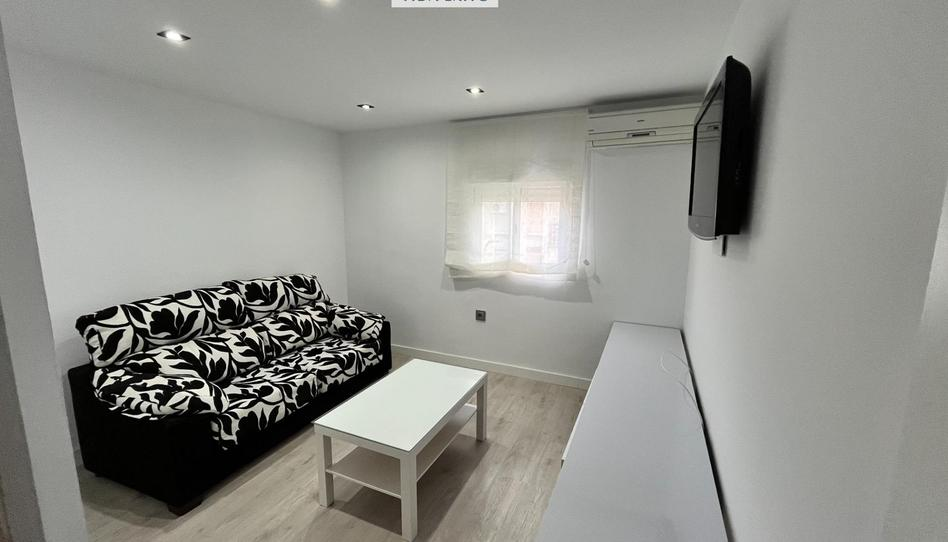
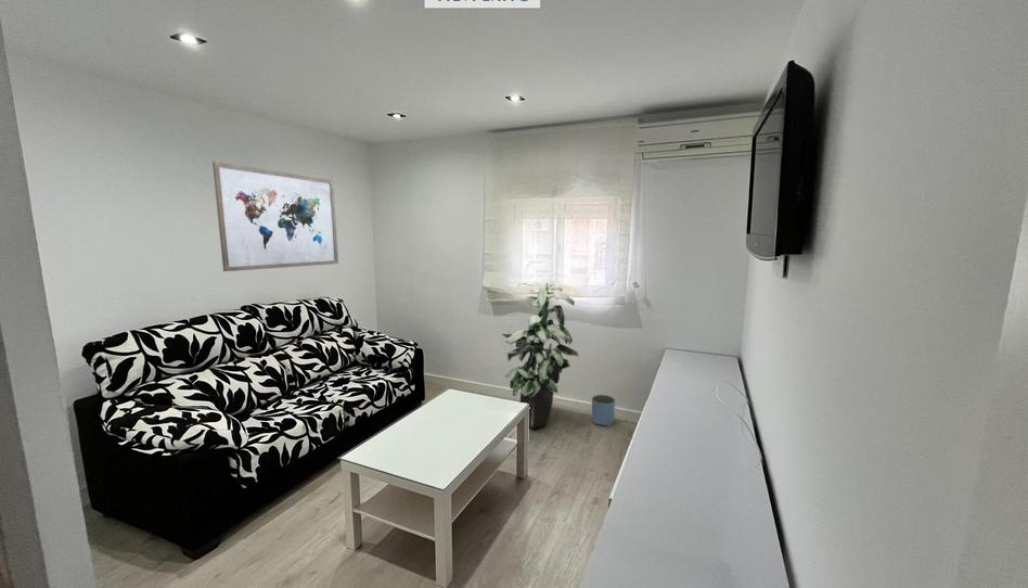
+ planter (603, 410)
+ wall art (284, 220)
+ indoor plant (537, 353)
